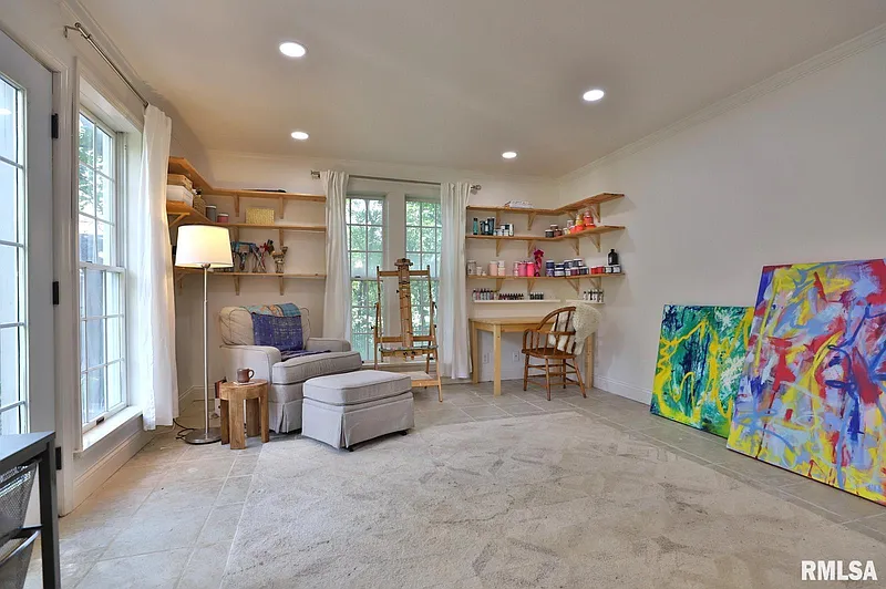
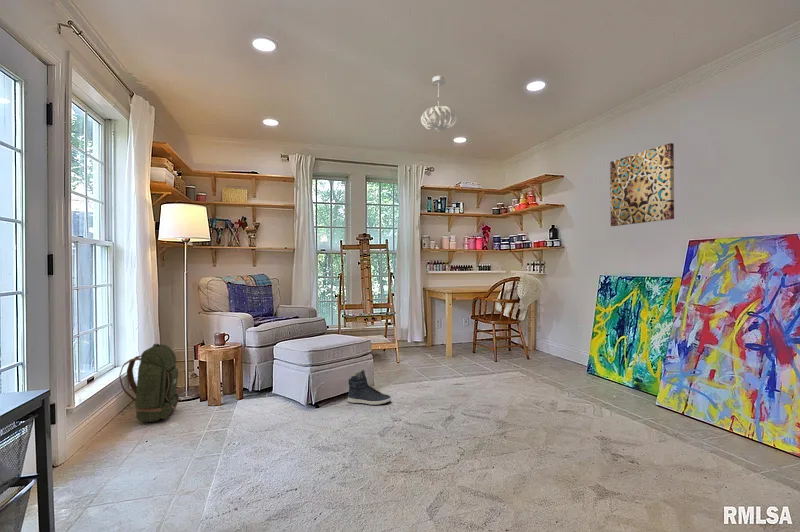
+ wall art (639, 188)
+ pendant light (438, 105)
+ sneaker (369, 386)
+ backpack (151, 380)
